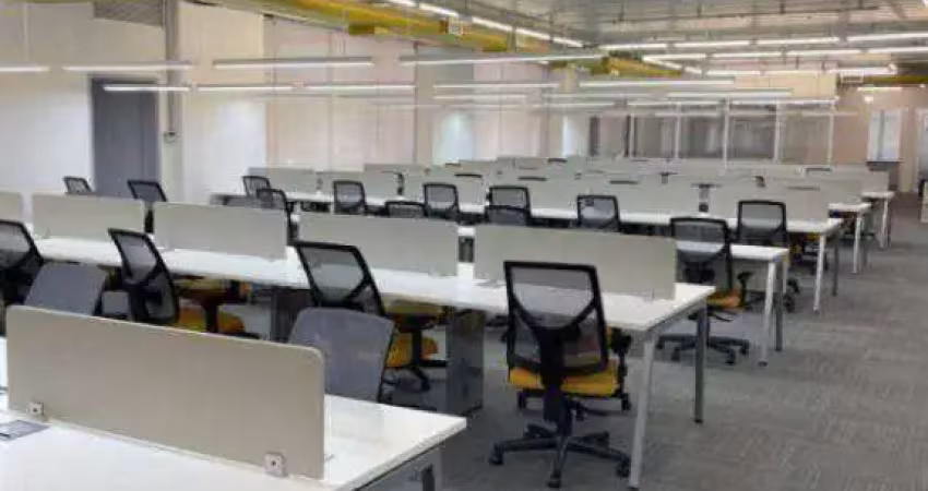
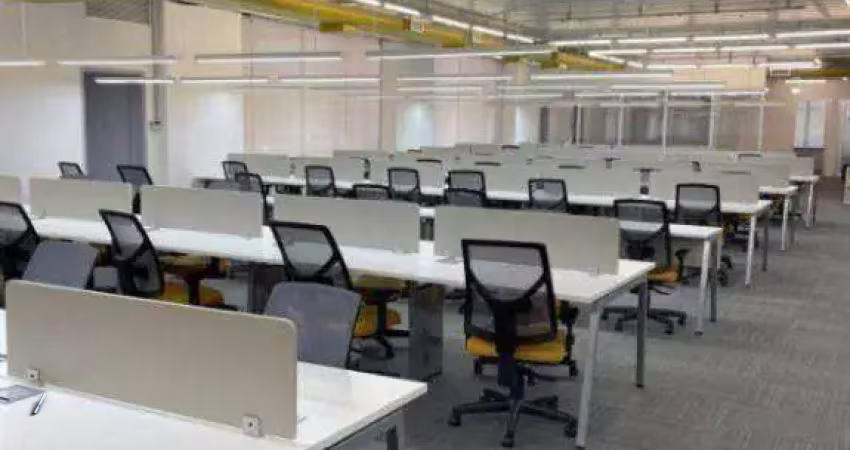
+ pen (39, 403)
